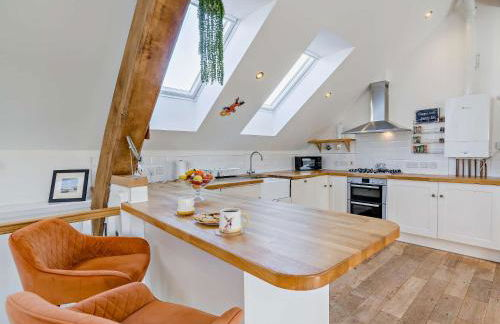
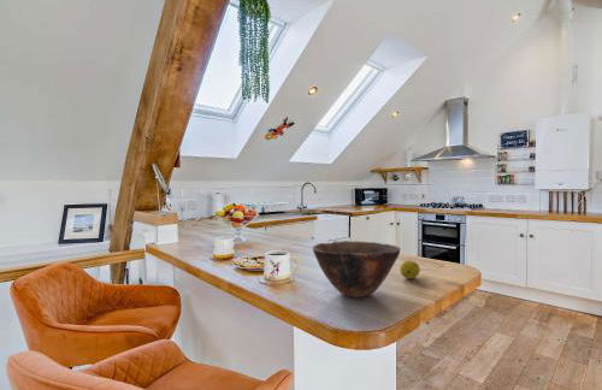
+ bowl (355, 268)
+ fruit (409, 268)
